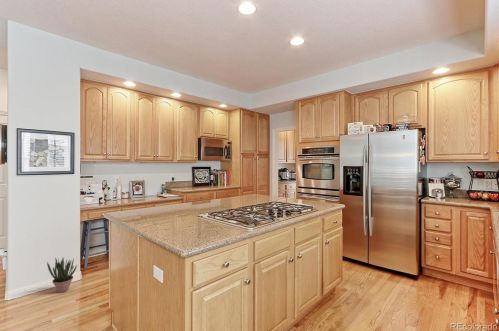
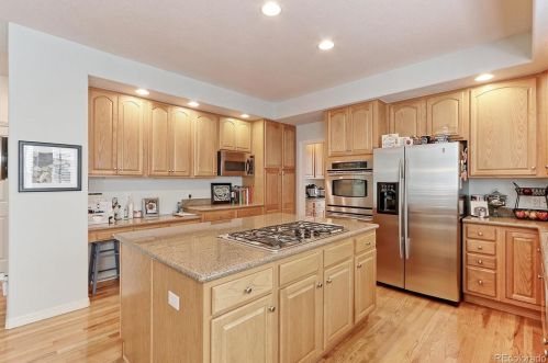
- potted plant (62, 274)
